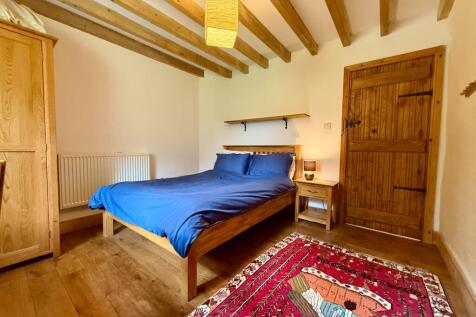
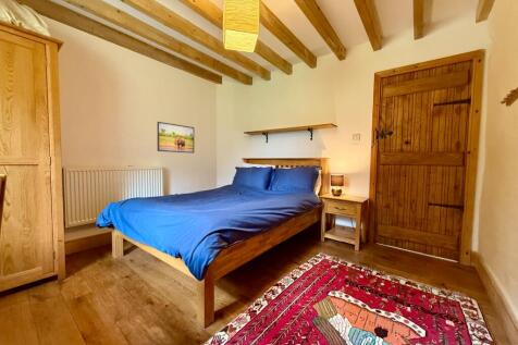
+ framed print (176, 138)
